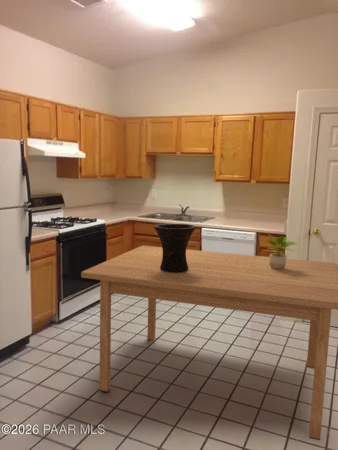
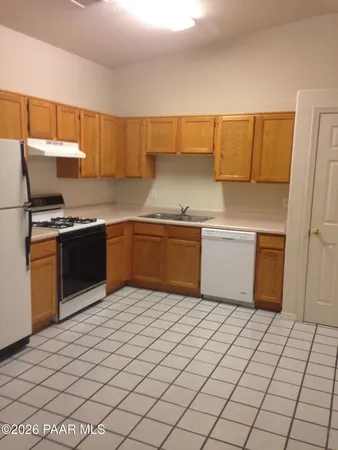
- vase (174, 247)
- table (217, 307)
- potted plant (280, 250)
